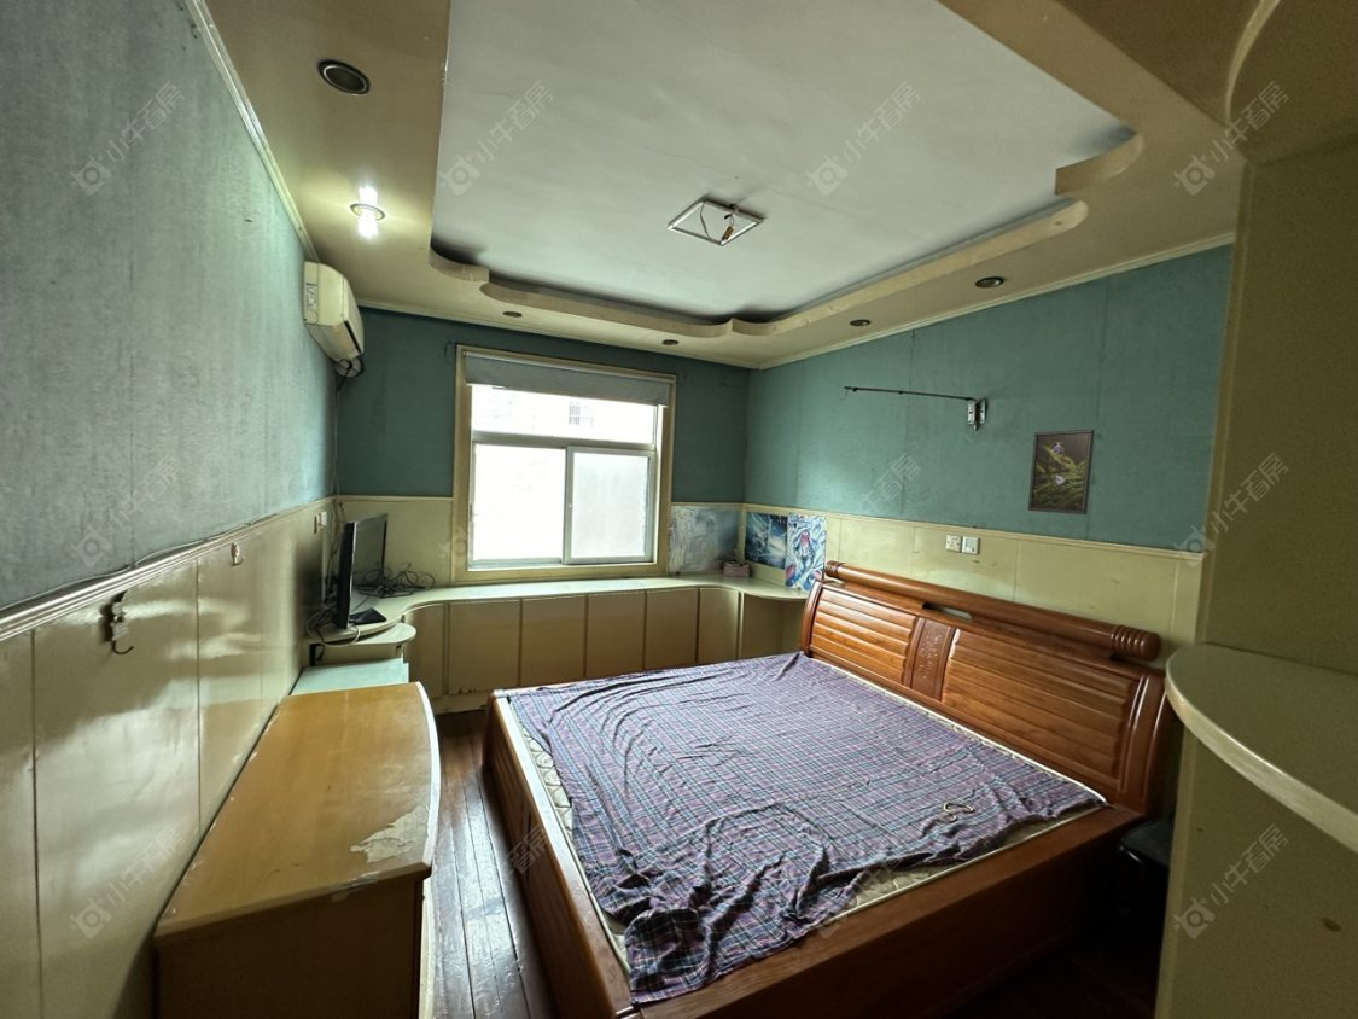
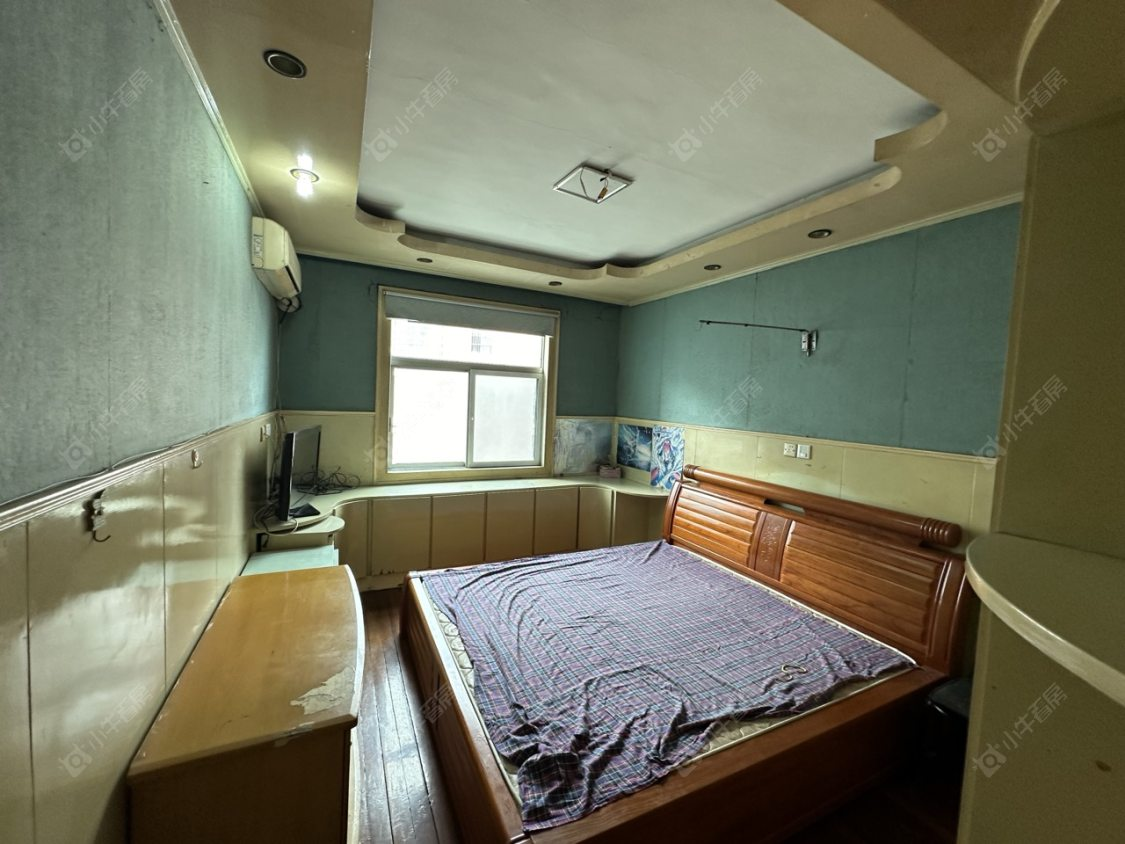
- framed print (1059, 471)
